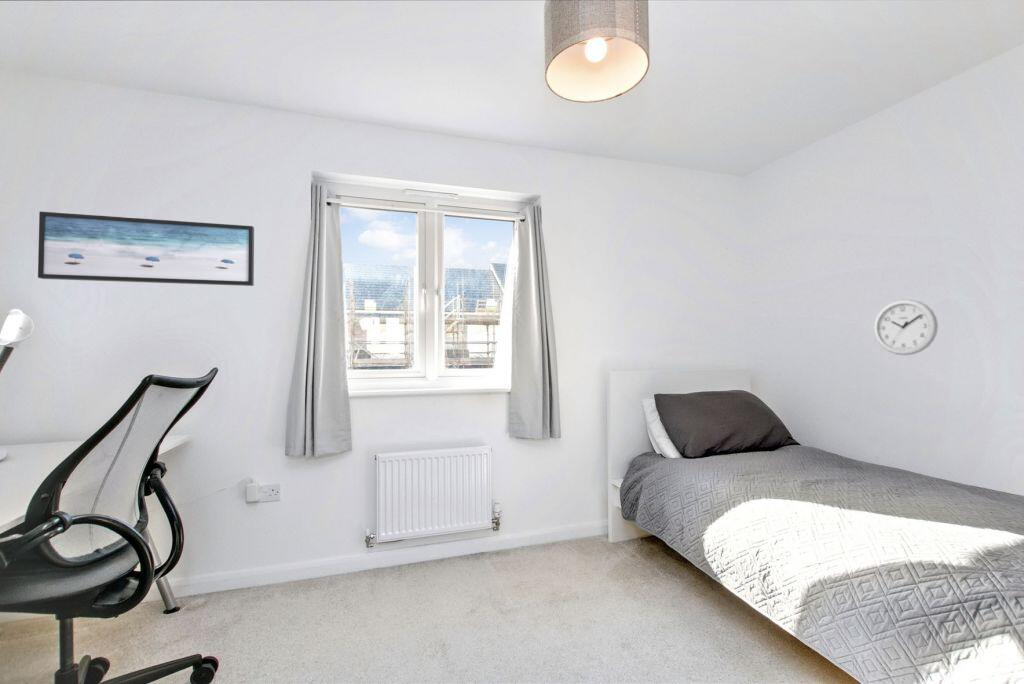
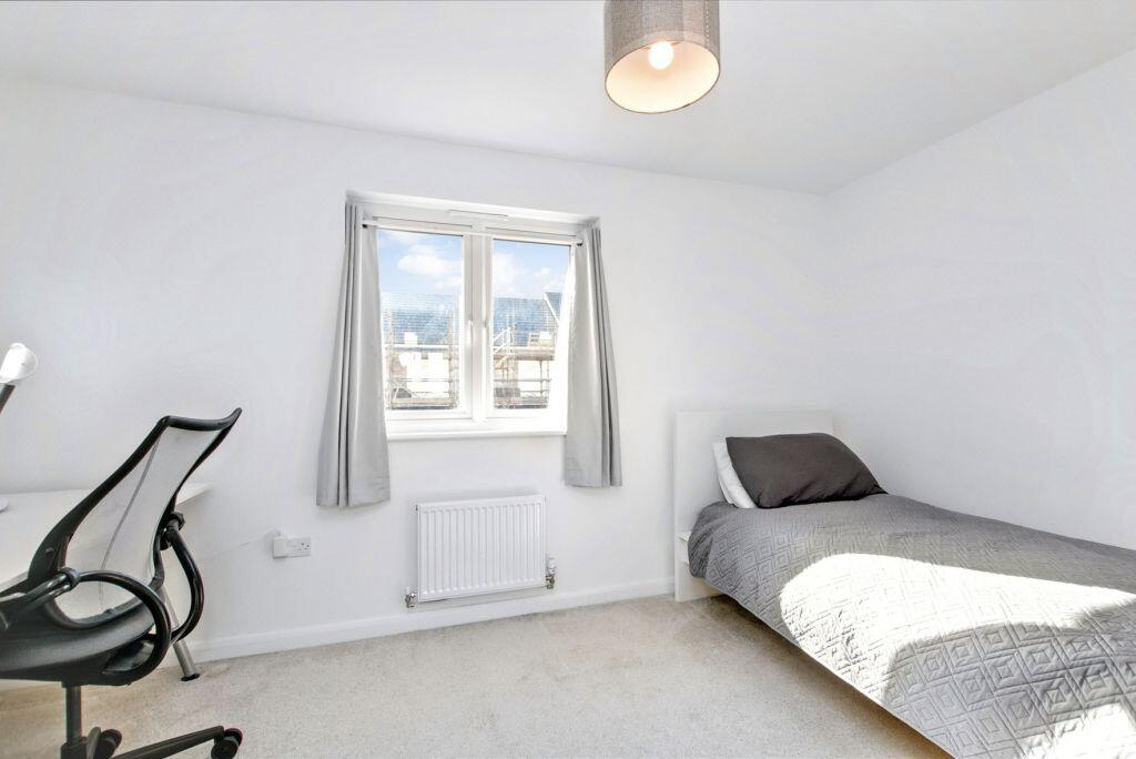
- wall clock (903, 327)
- wall art (153, 251)
